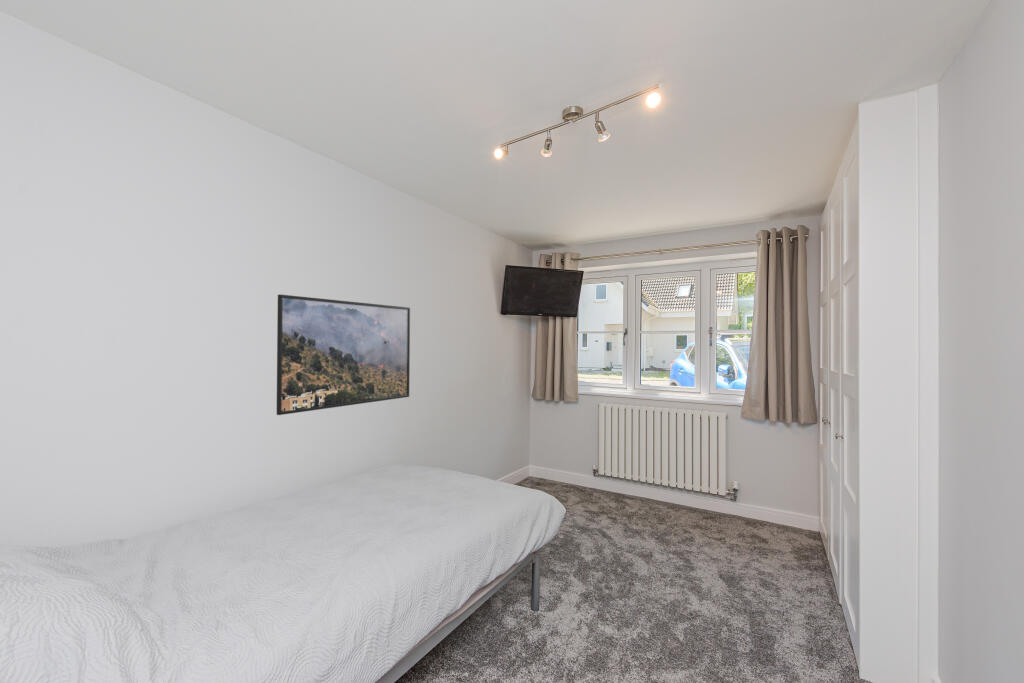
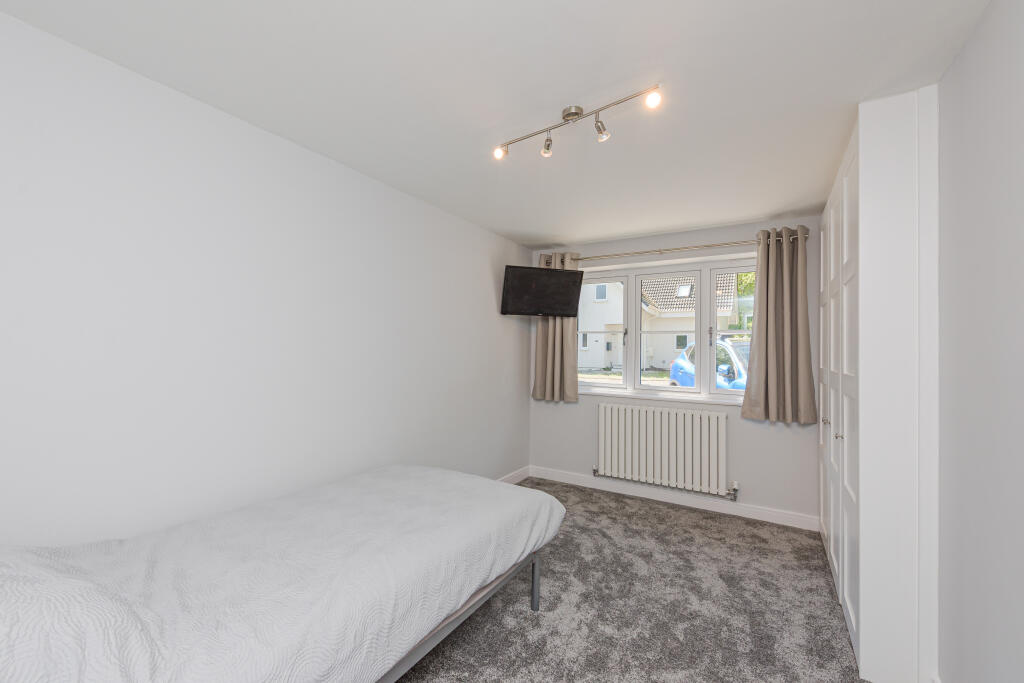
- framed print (353, 353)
